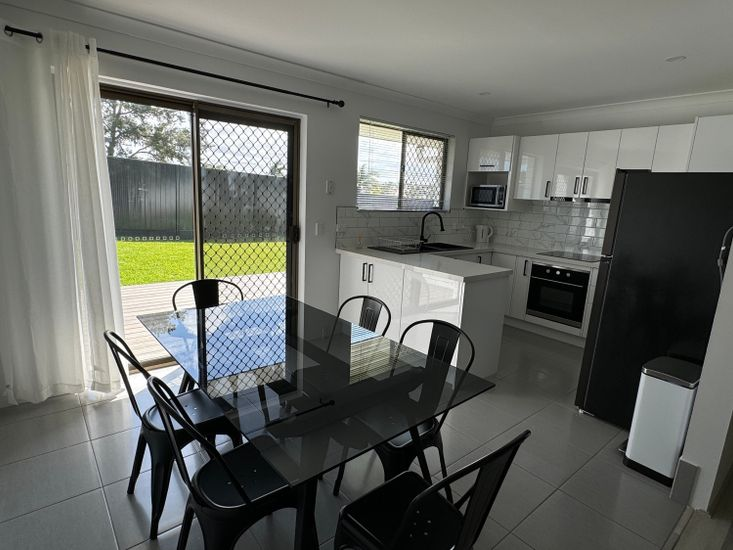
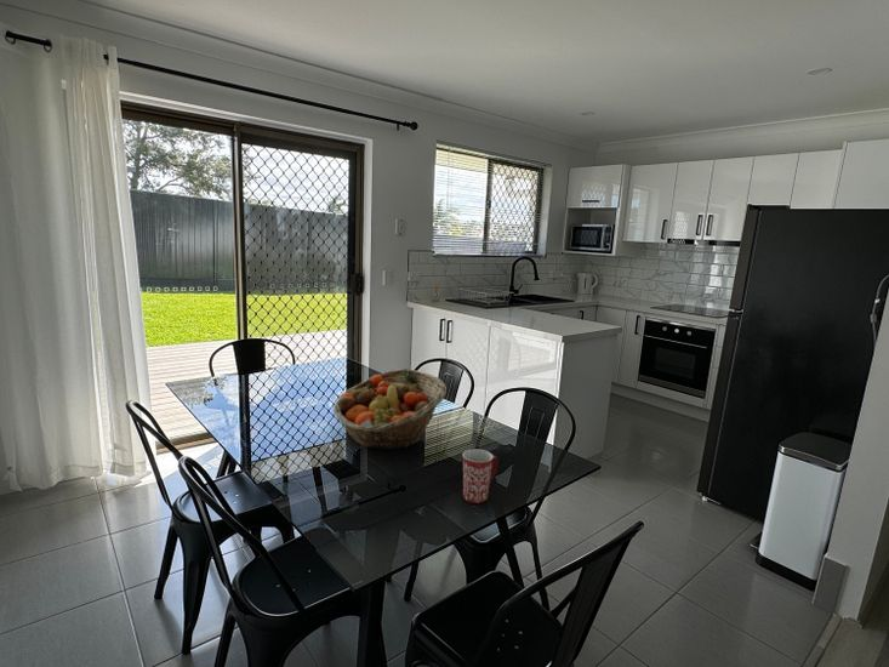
+ mug (480, 474)
+ fruit basket (389, 405)
